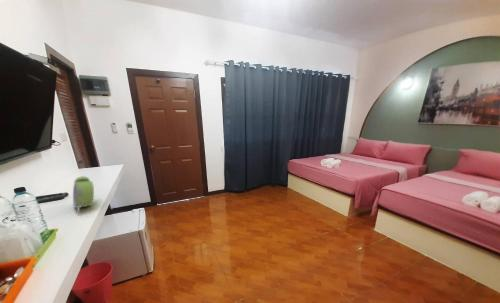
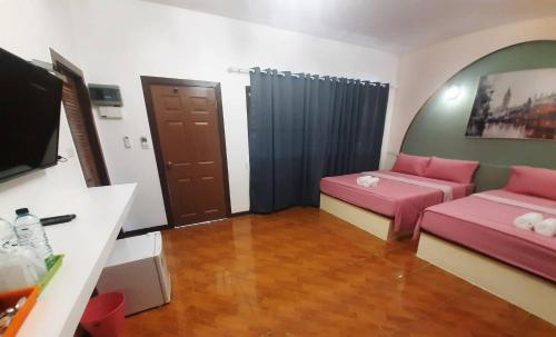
- alarm clock (81, 192)
